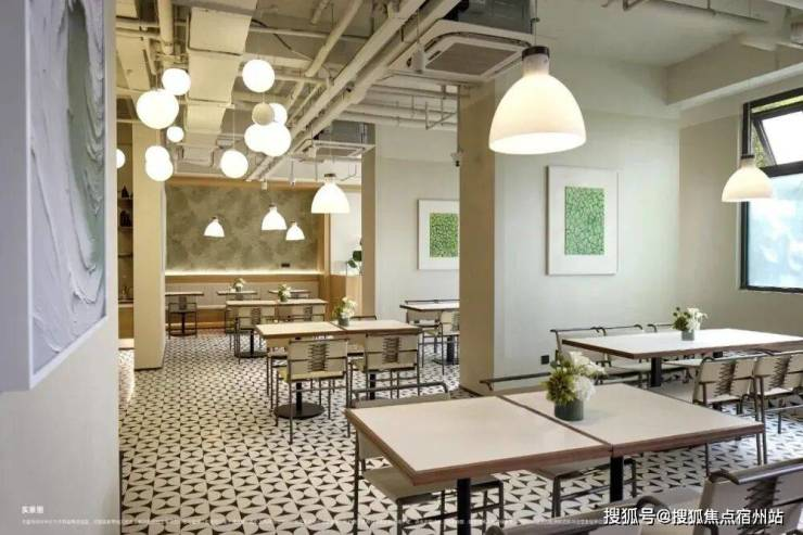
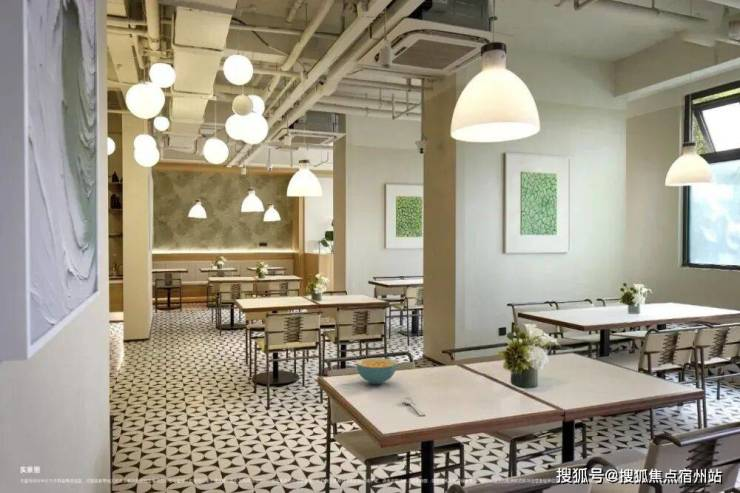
+ cereal bowl (376, 372)
+ spoon (414, 405)
